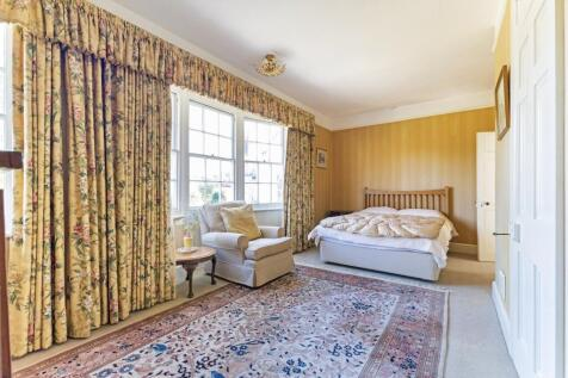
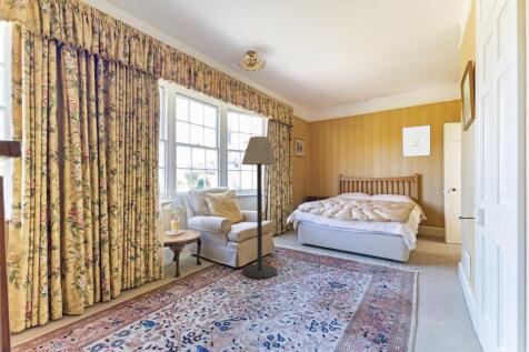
+ wall art (416, 141)
+ floor lamp (259, 204)
